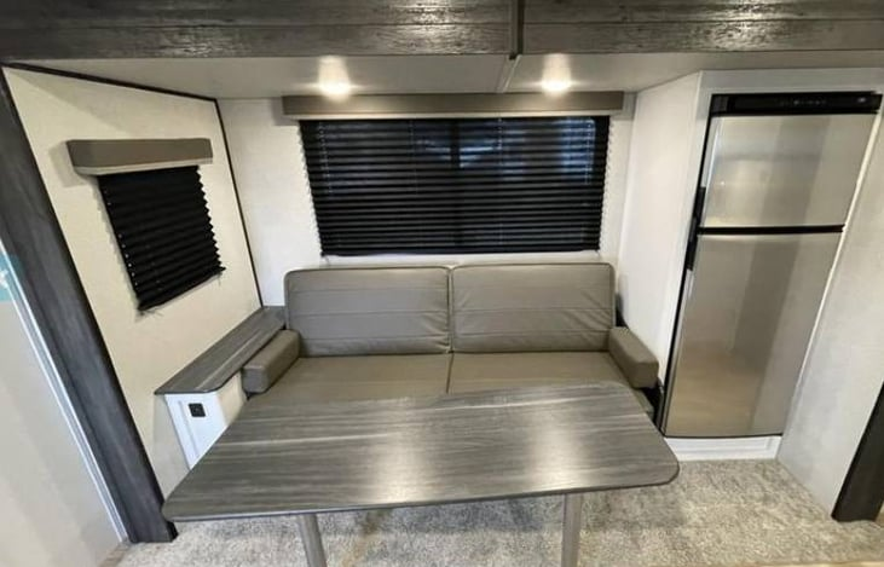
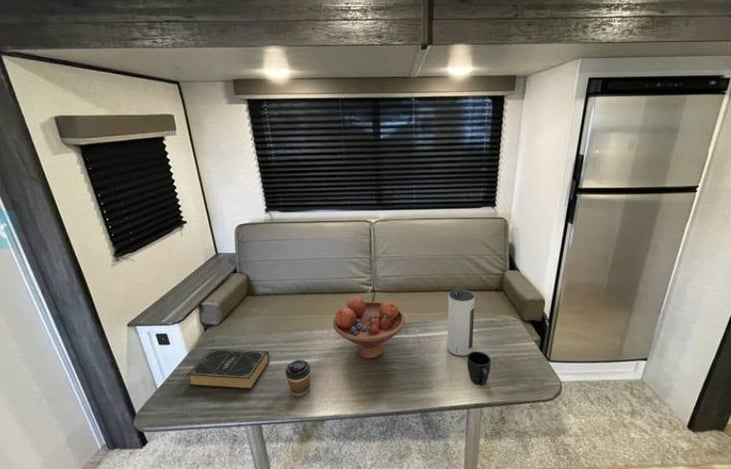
+ mug (480, 372)
+ speaker (460, 321)
+ book (230, 367)
+ fruit bowl (369, 328)
+ coffee cup (298, 376)
